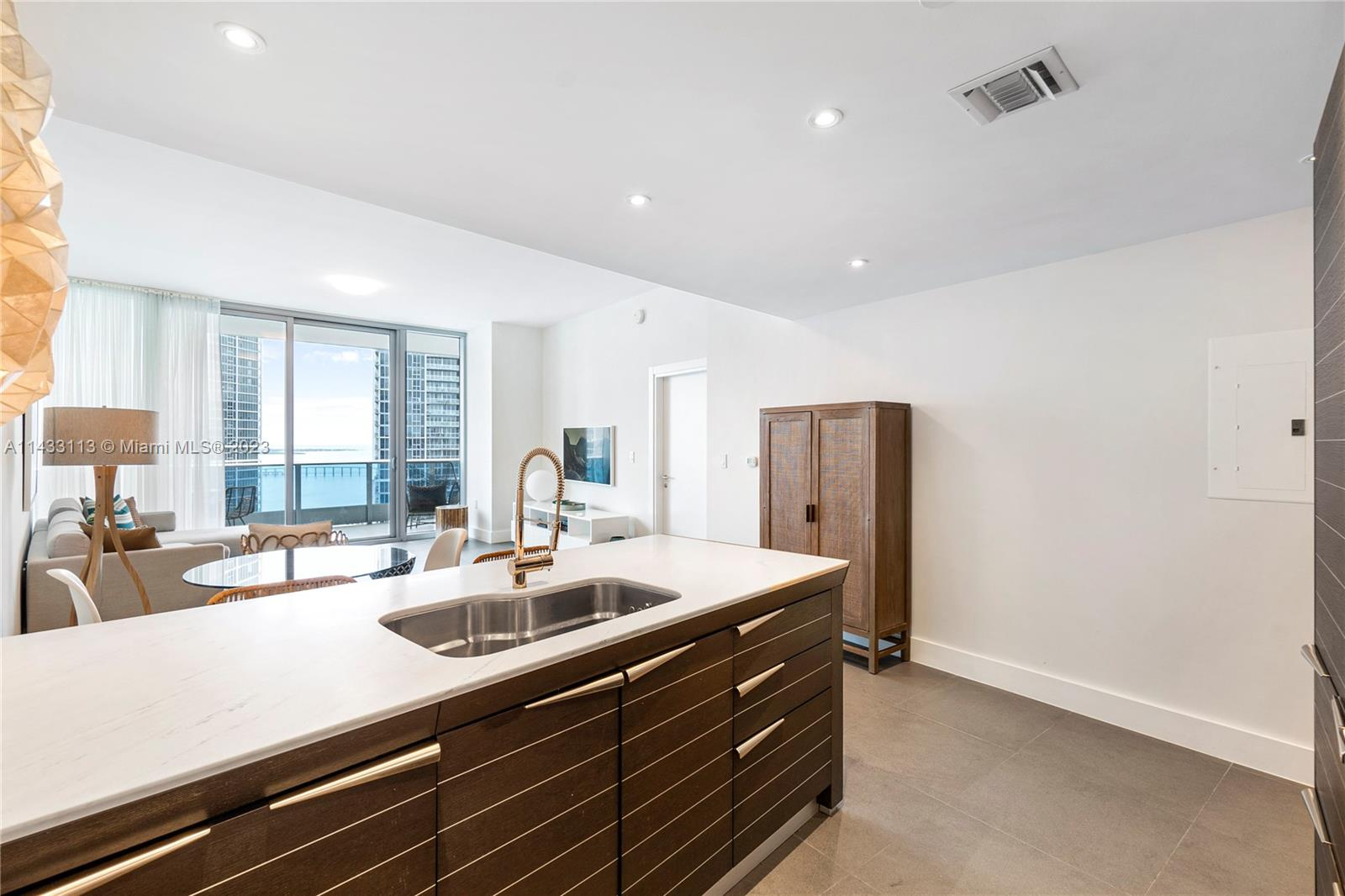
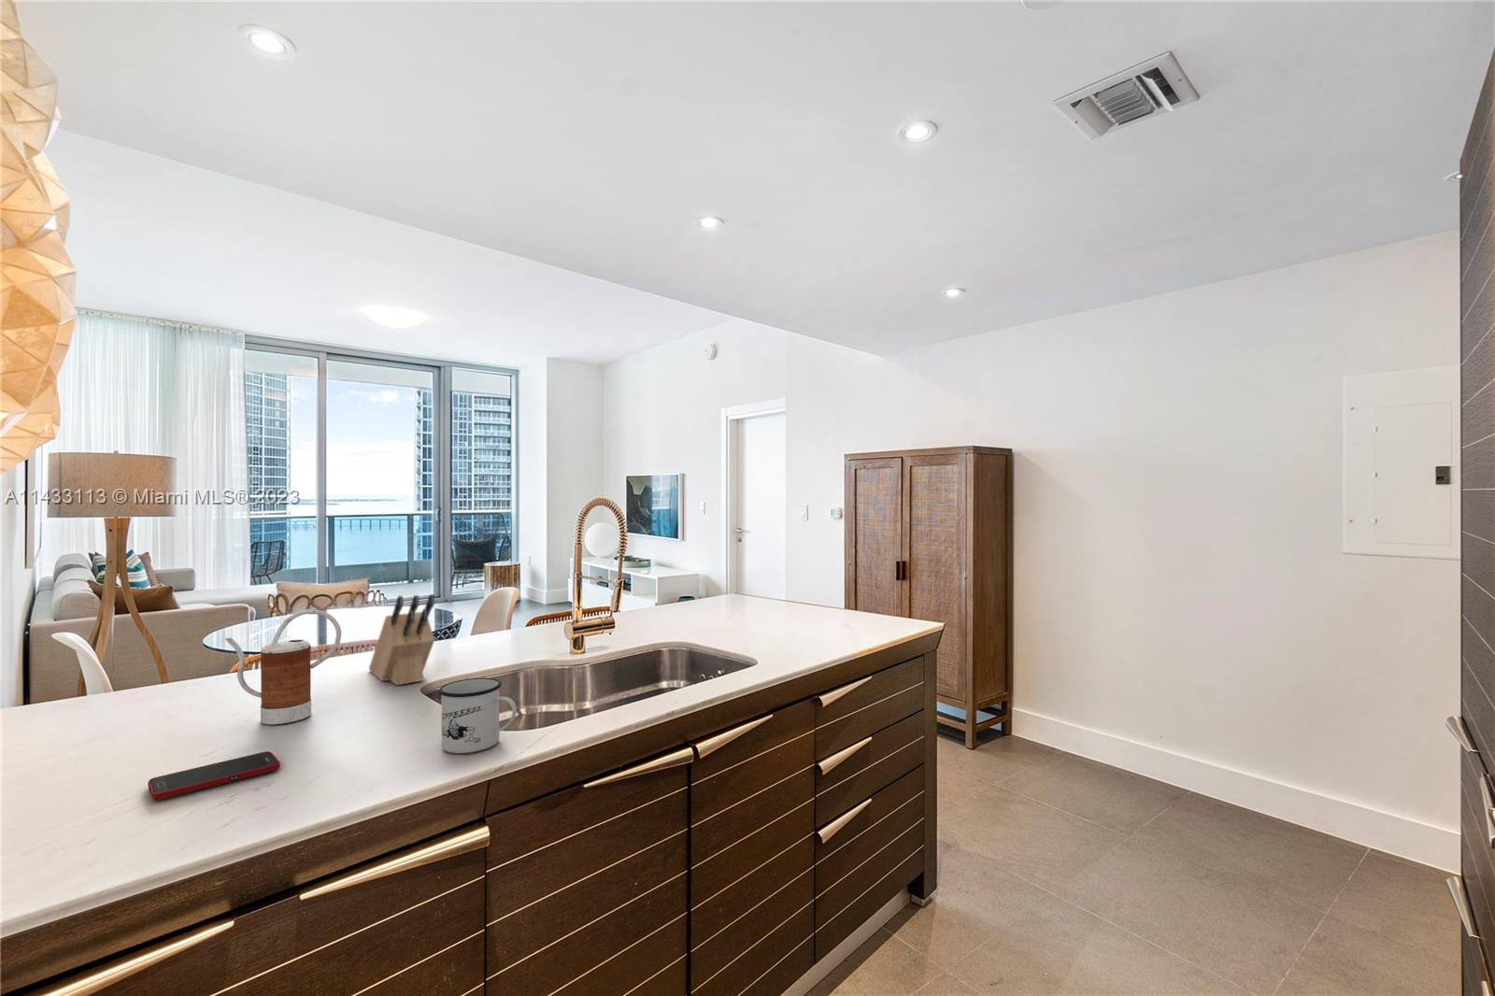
+ cell phone (216, 774)
+ kettle (285, 665)
+ mug (479, 715)
+ knife block (402, 634)
